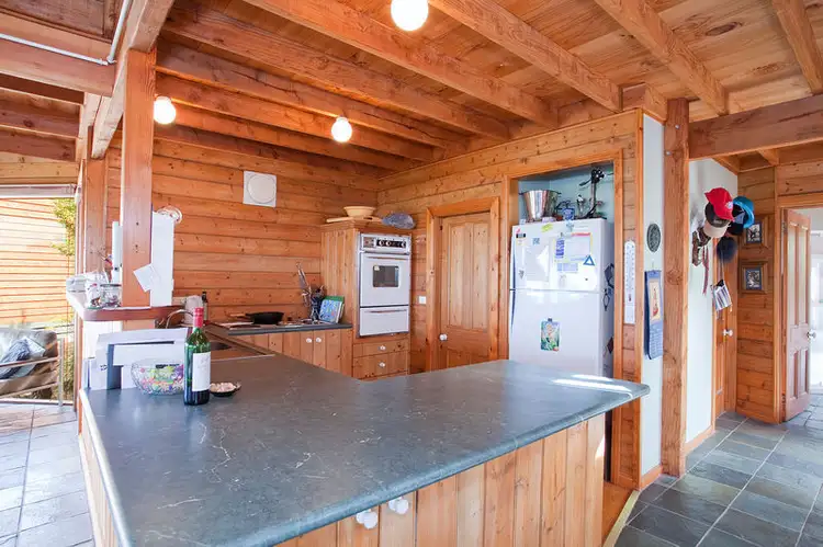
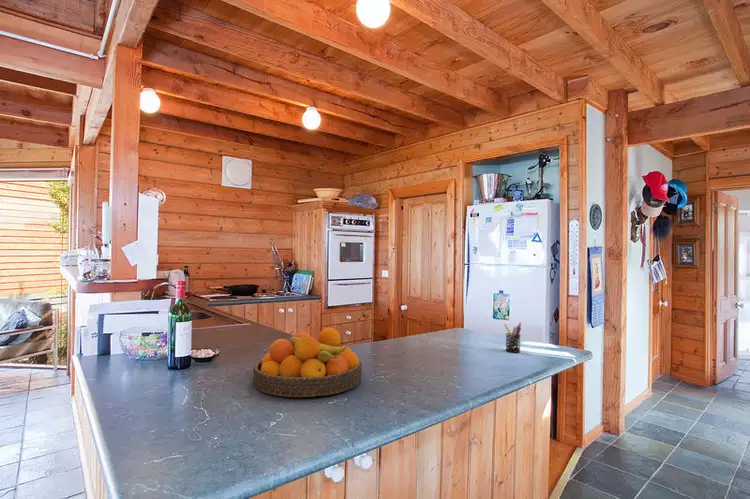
+ pen holder (514, 336)
+ fruit bowl (308, 355)
